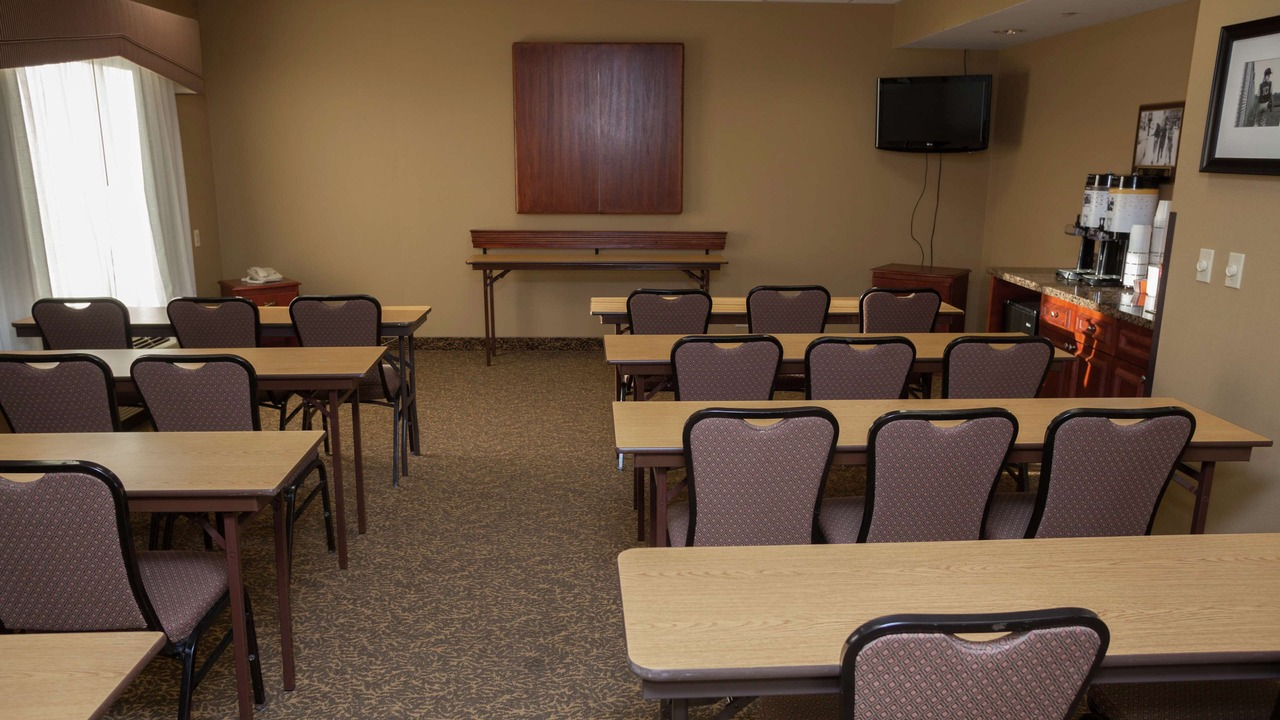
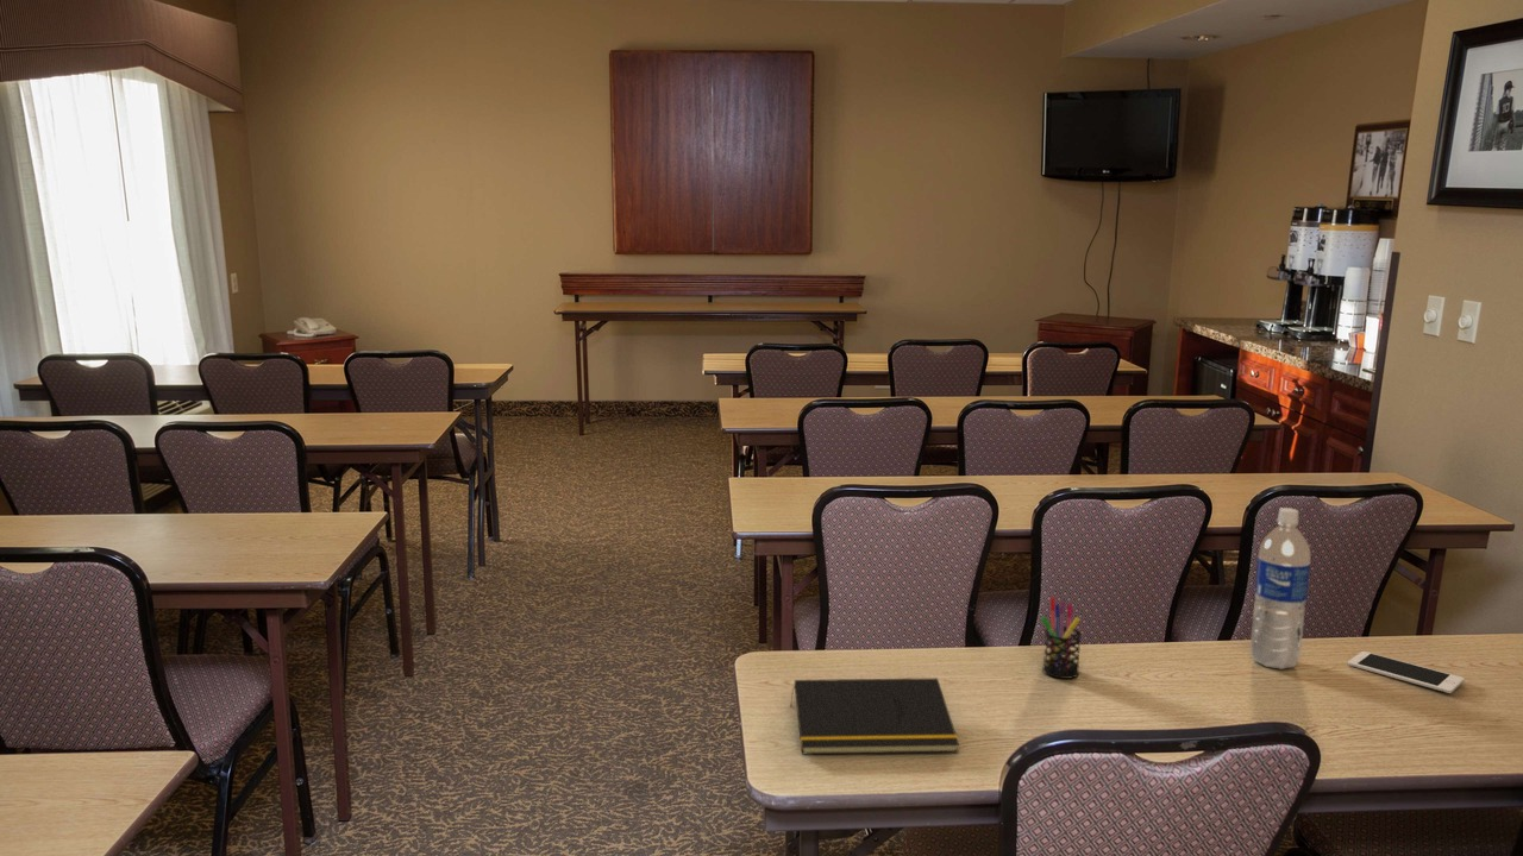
+ cell phone (1404, 671)
+ notepad (872, 713)
+ water bottle (1280, 587)
+ pen holder (1058, 637)
